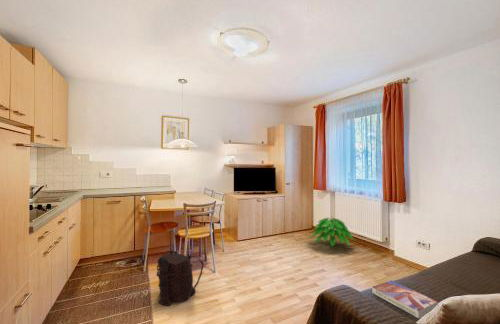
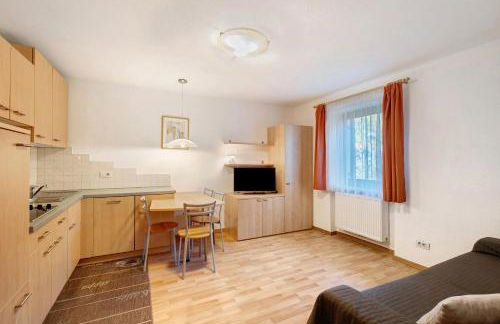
- backpack (175, 274)
- textbook (403, 297)
- indoor plant (332, 230)
